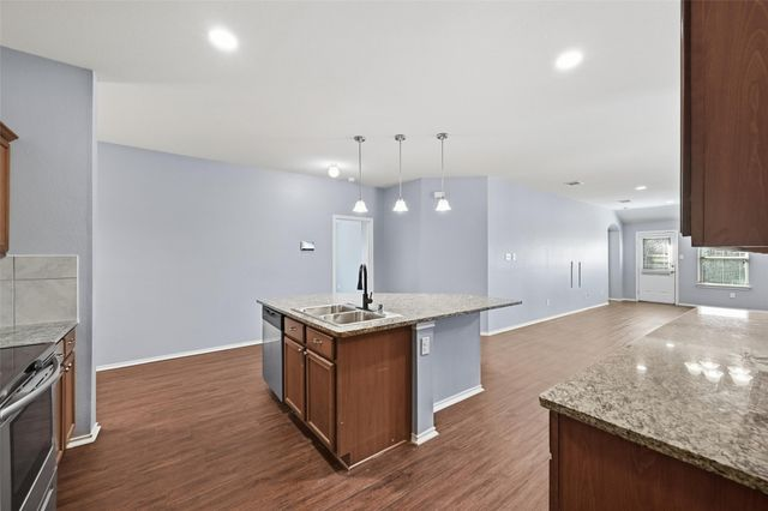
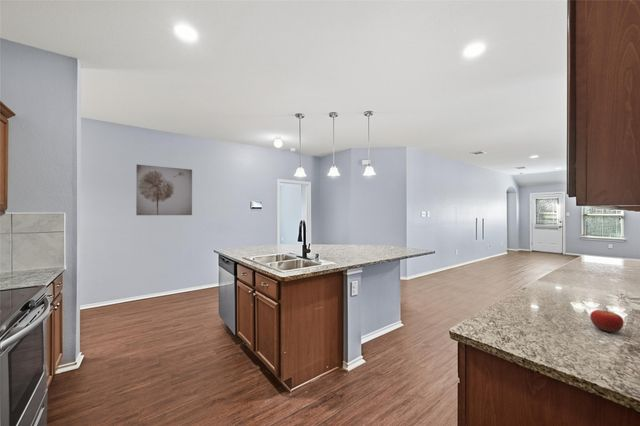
+ fruit (606, 319)
+ wall art (165, 191)
